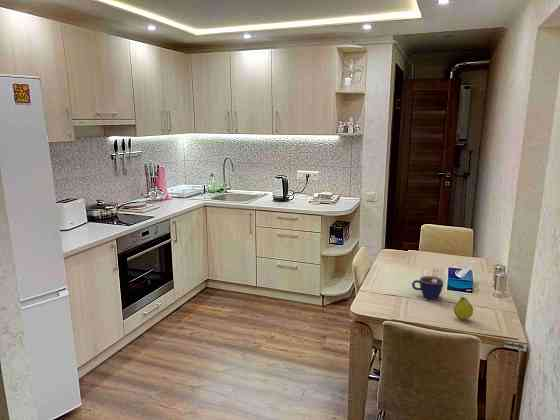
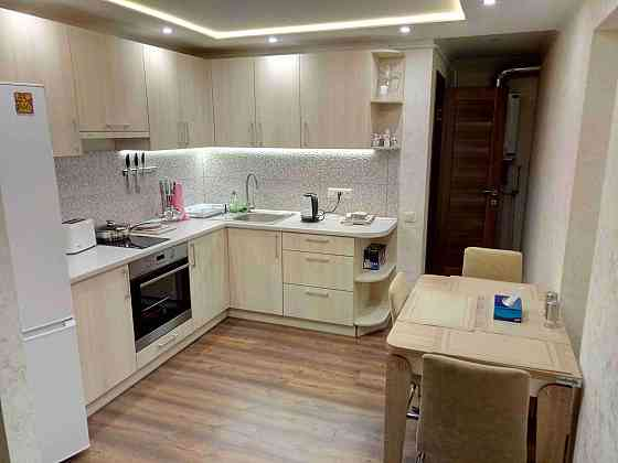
- fruit (463, 307)
- cup (427, 287)
